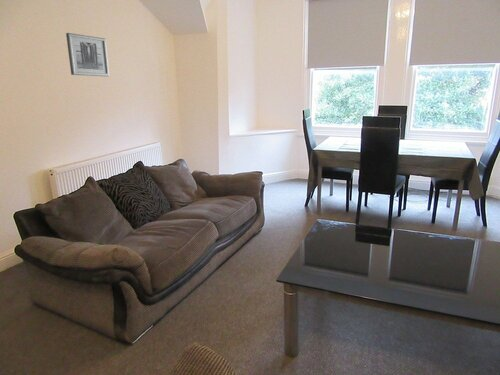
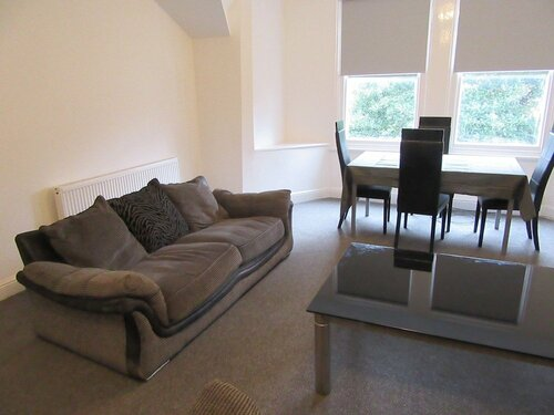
- wall art (89, 56)
